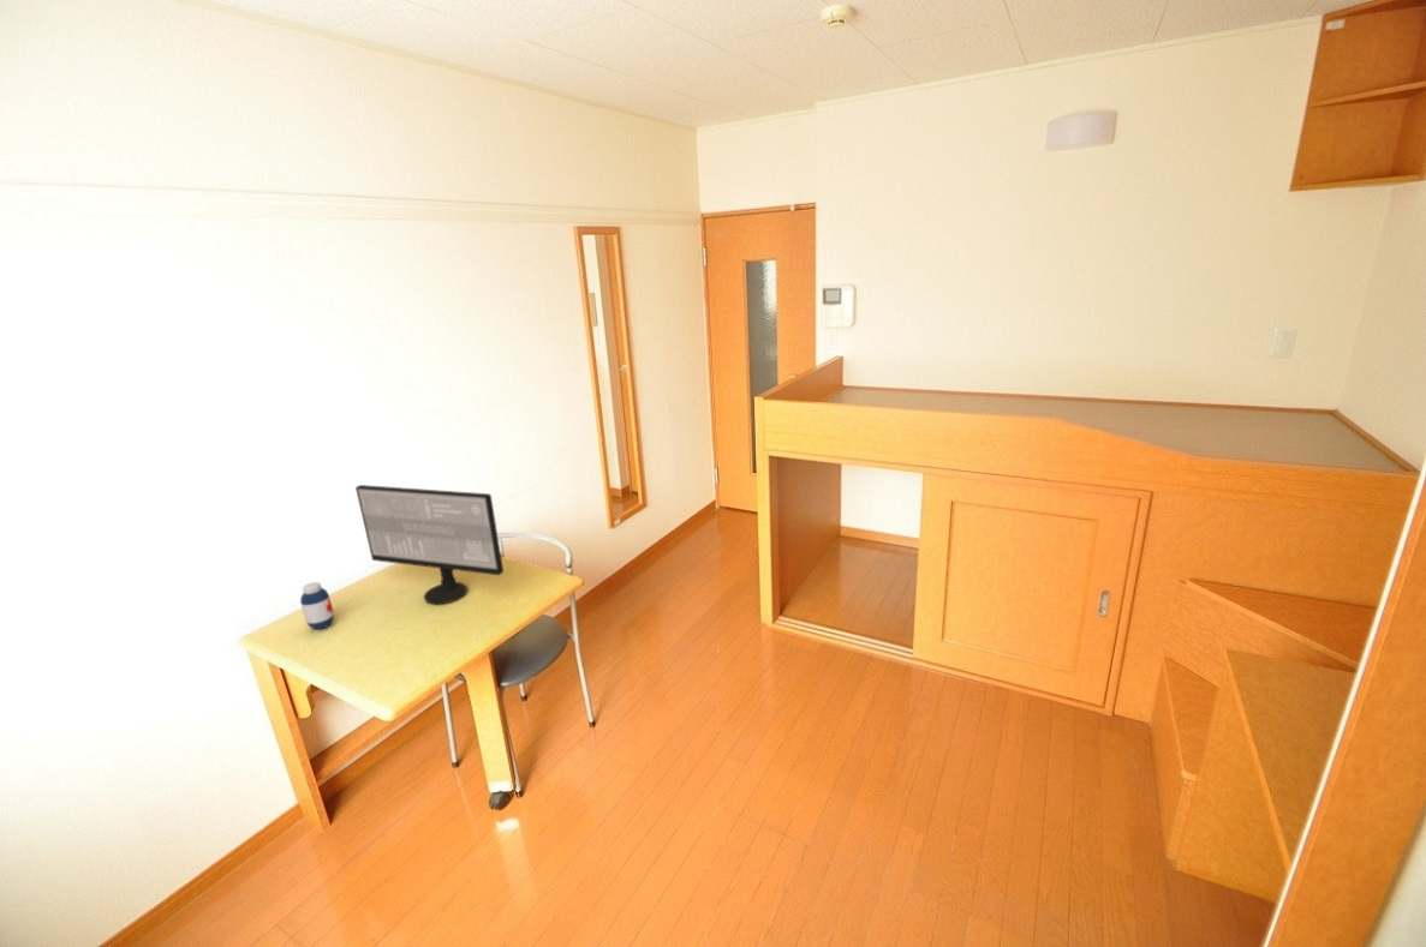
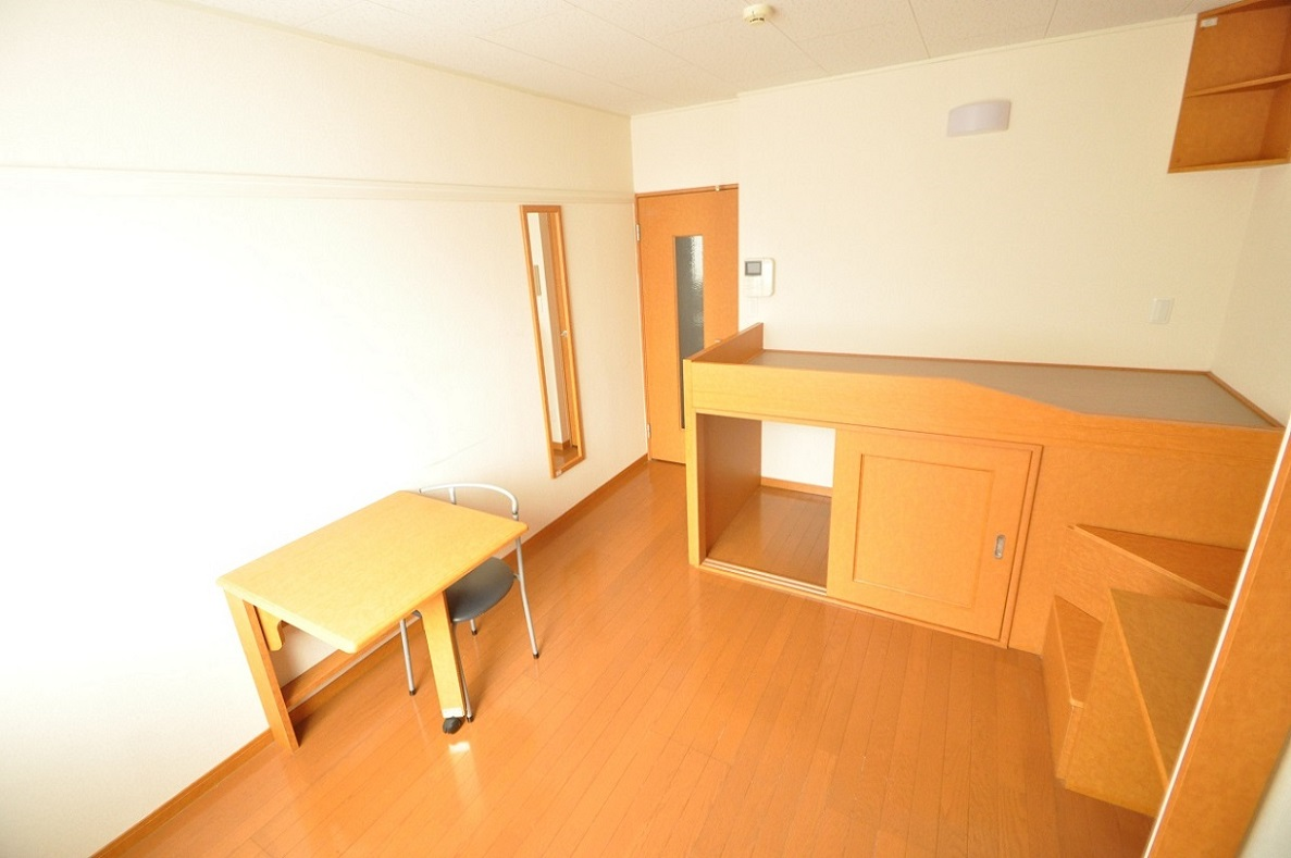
- computer monitor (436, 543)
- medicine bottle (316, 605)
